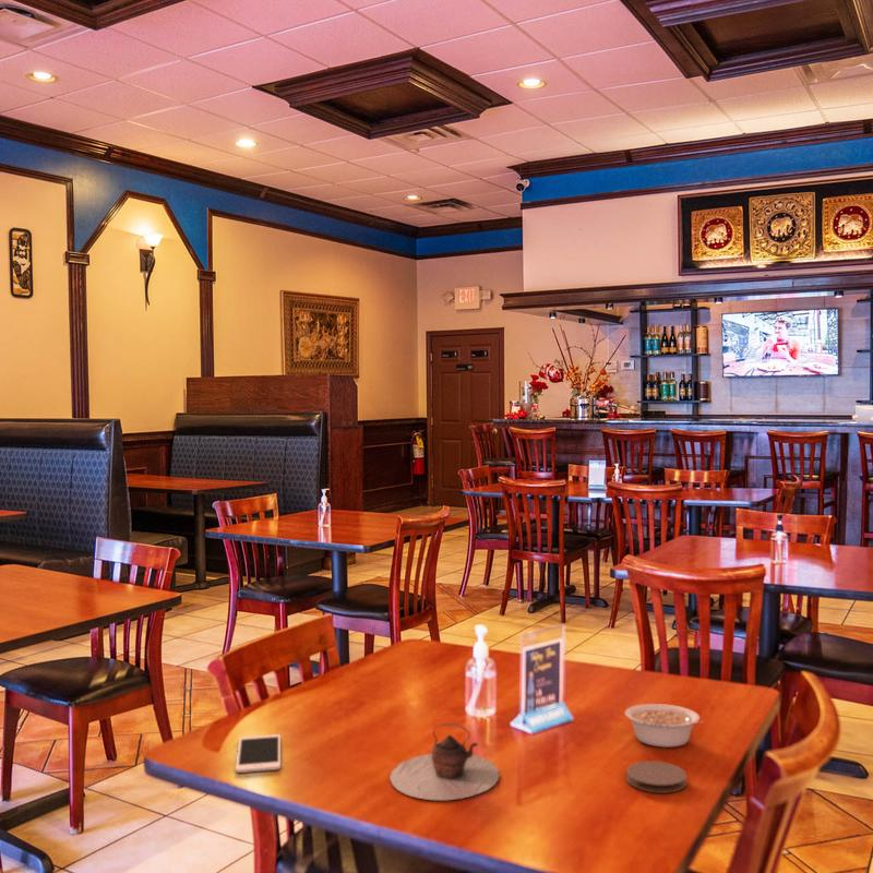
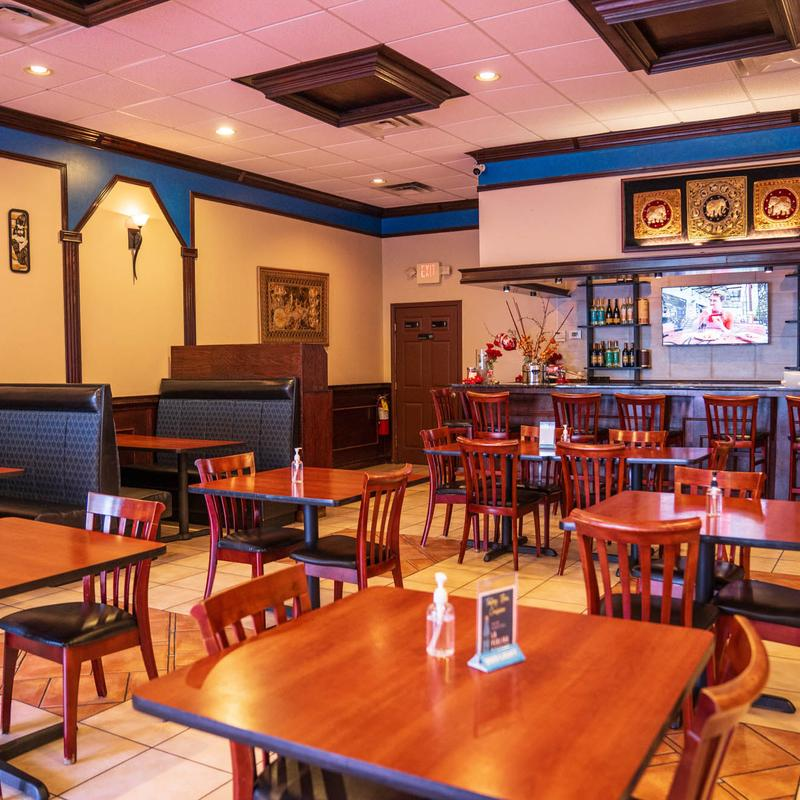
- legume (665, 723)
- teapot (444, 750)
- cell phone (259, 752)
- coaster (656, 776)
